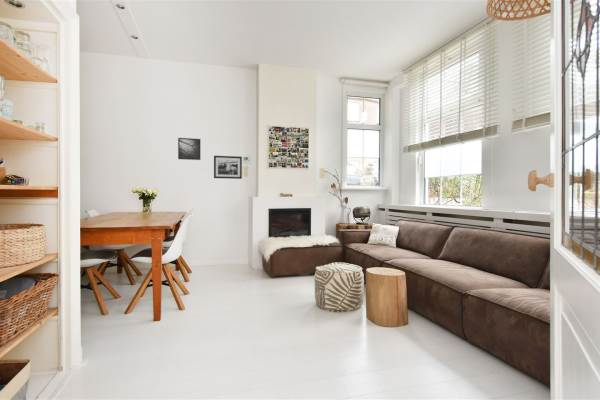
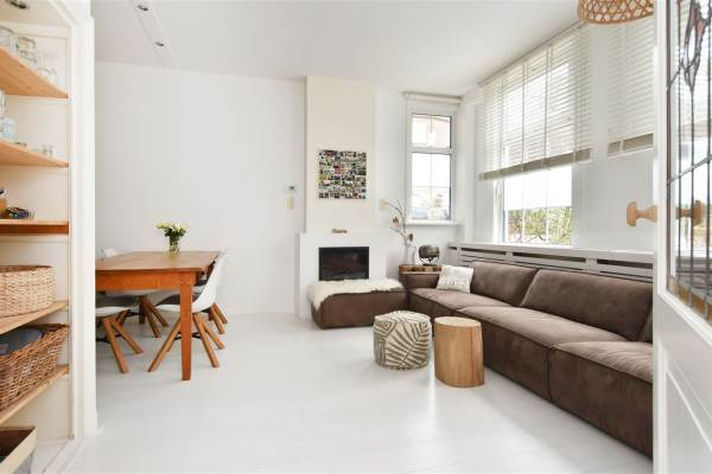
- picture frame (228, 167)
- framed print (189, 149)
